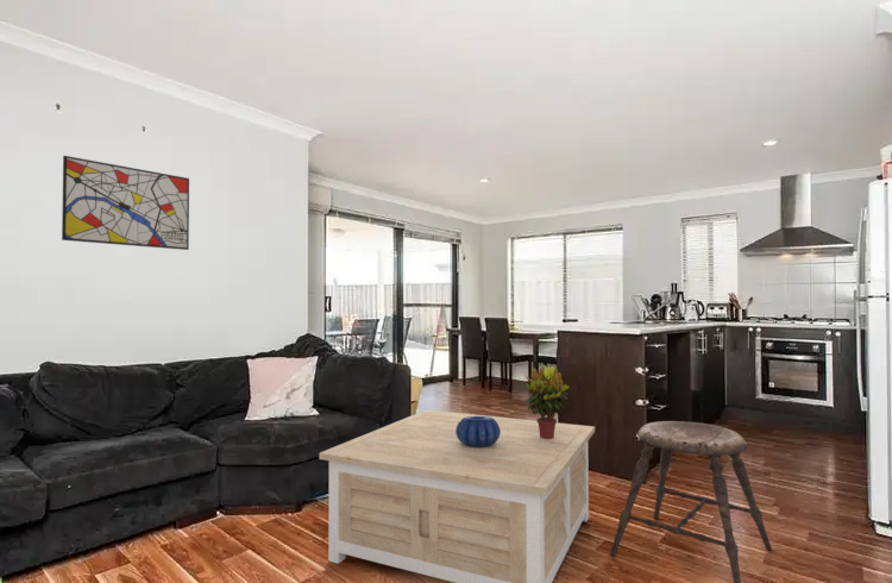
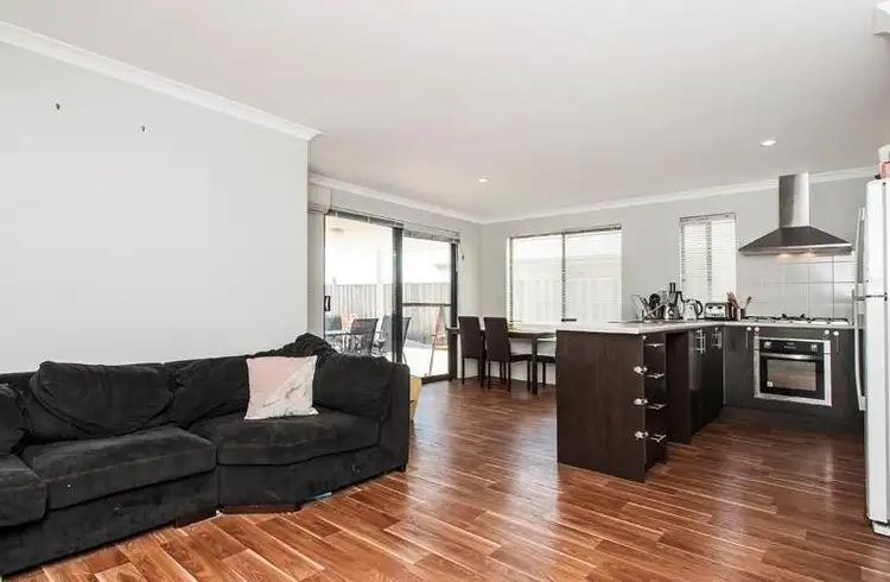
- coffee table (470, 488)
- potted plant (547, 400)
- decorative bowl (477, 430)
- stool (690, 495)
- wall art (131, 206)
